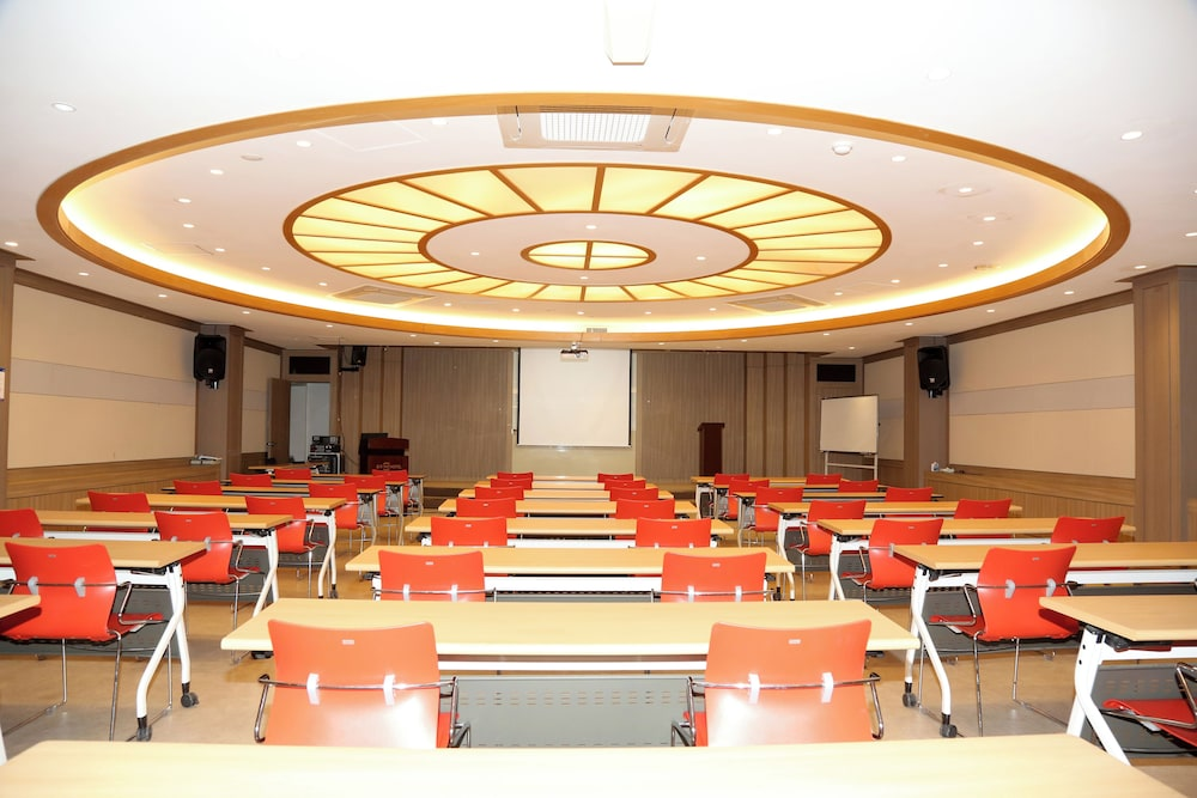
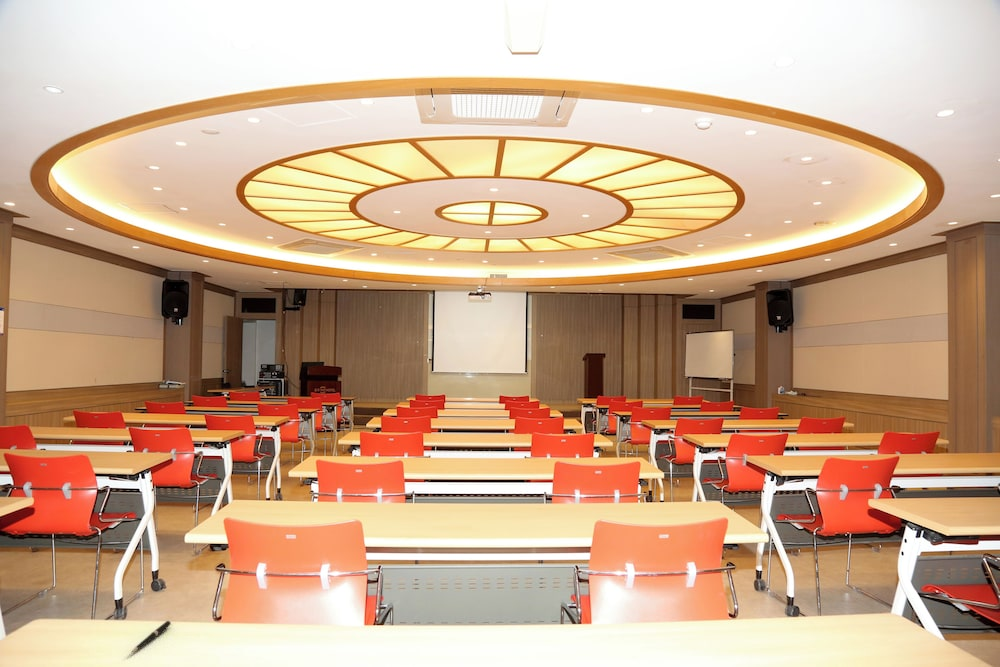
+ pen (150, 636)
